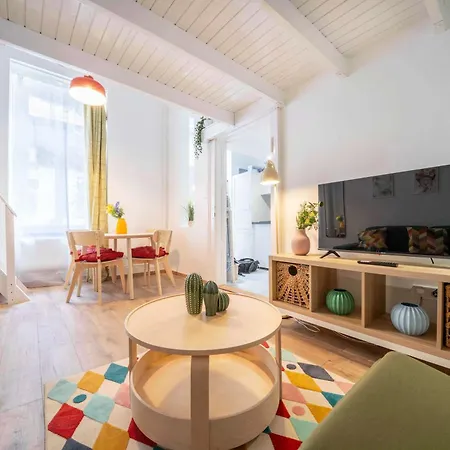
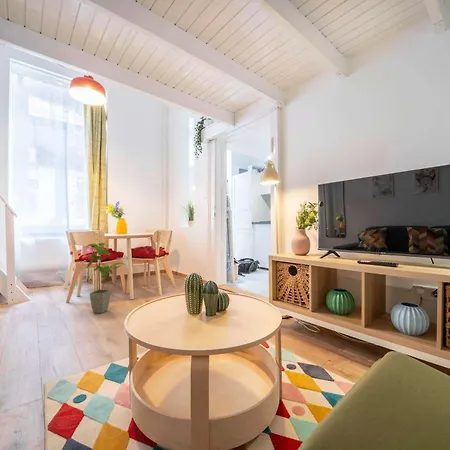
+ house plant (103, 277)
